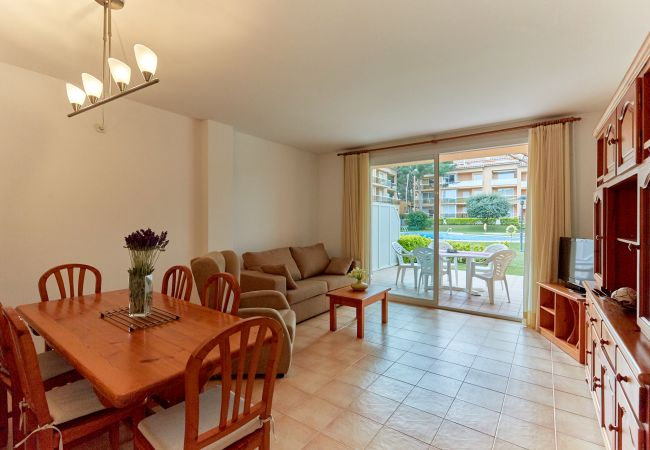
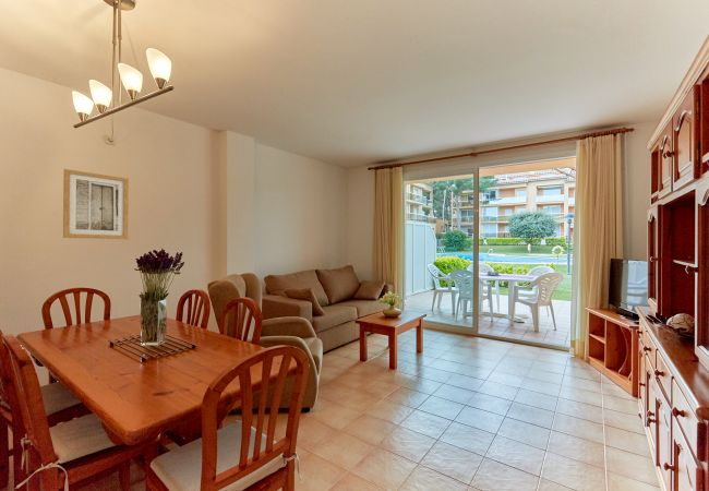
+ wall art (97, 206)
